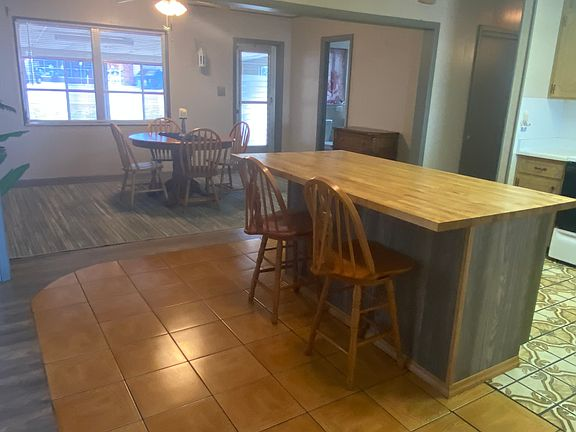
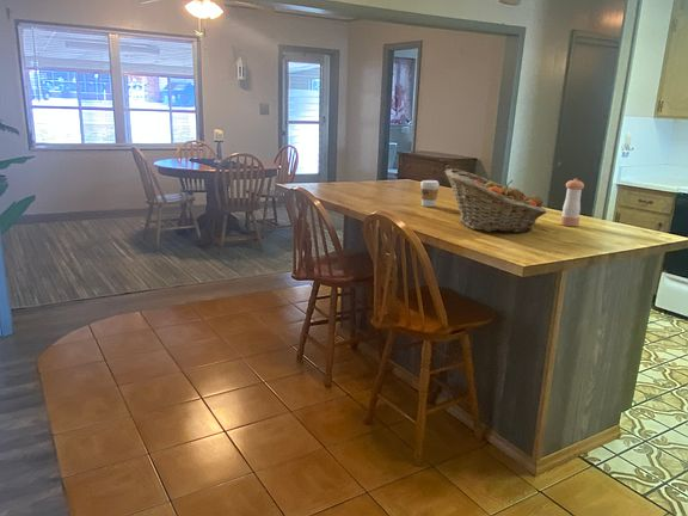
+ coffee cup (429, 192)
+ fruit basket (492, 198)
+ pepper shaker (572, 202)
